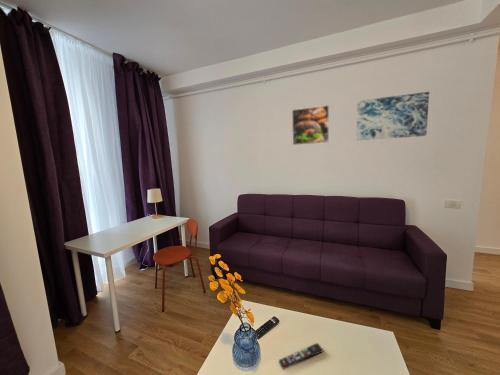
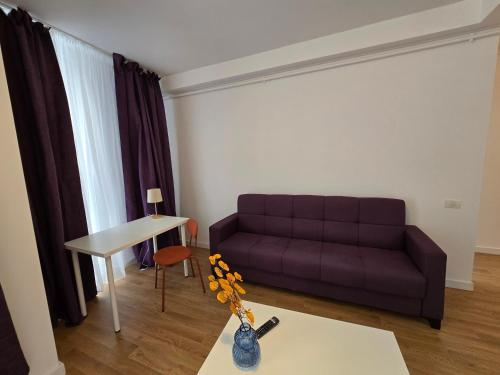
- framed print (310, 126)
- remote control (301, 355)
- wall art (390, 117)
